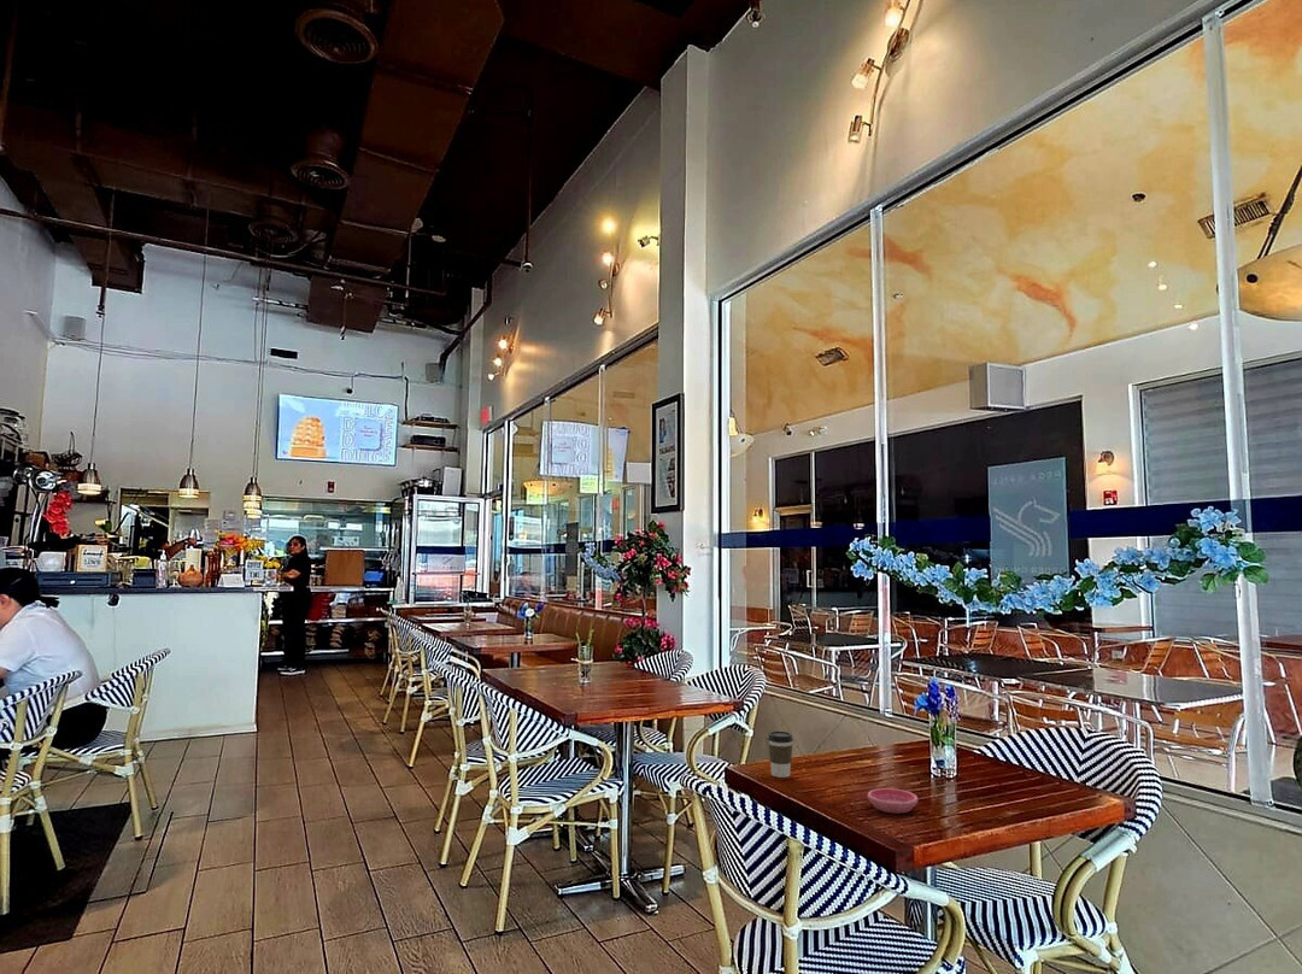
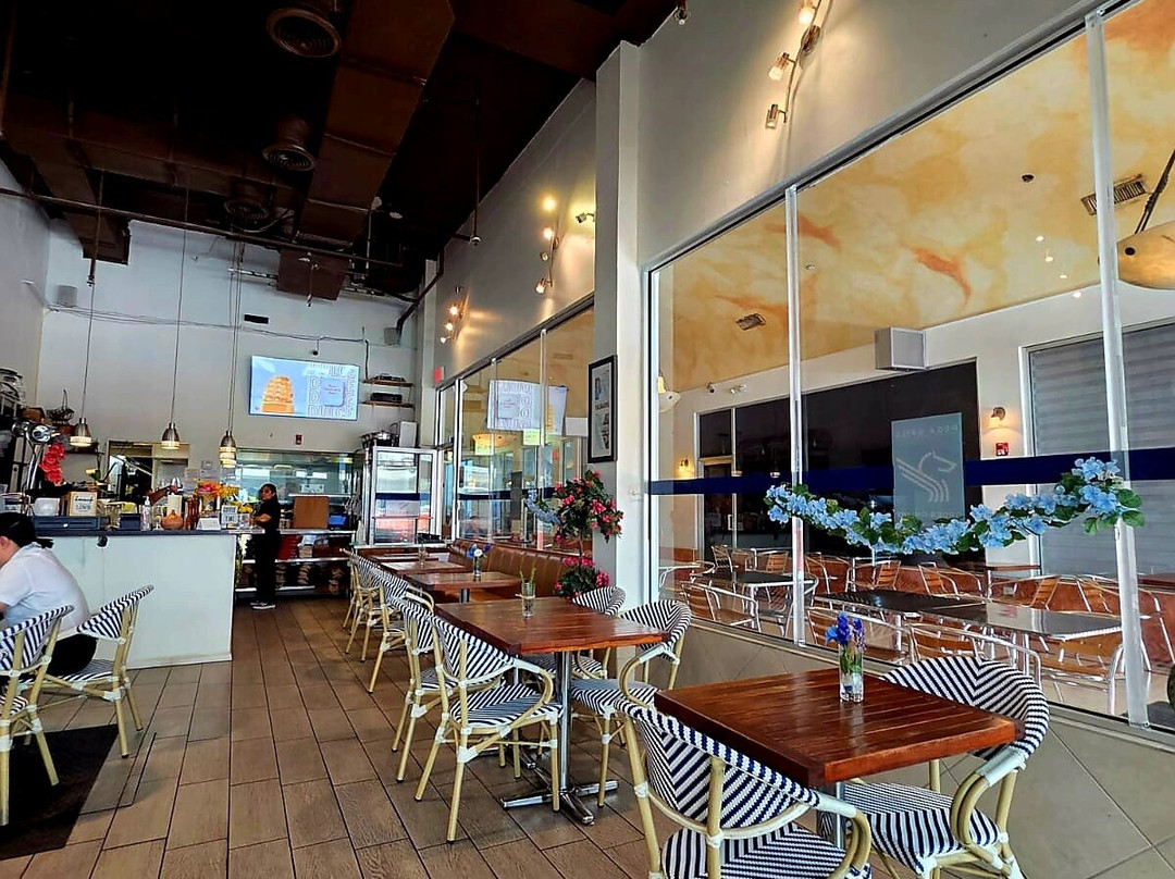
- coffee cup (780, 753)
- saucer (892, 800)
